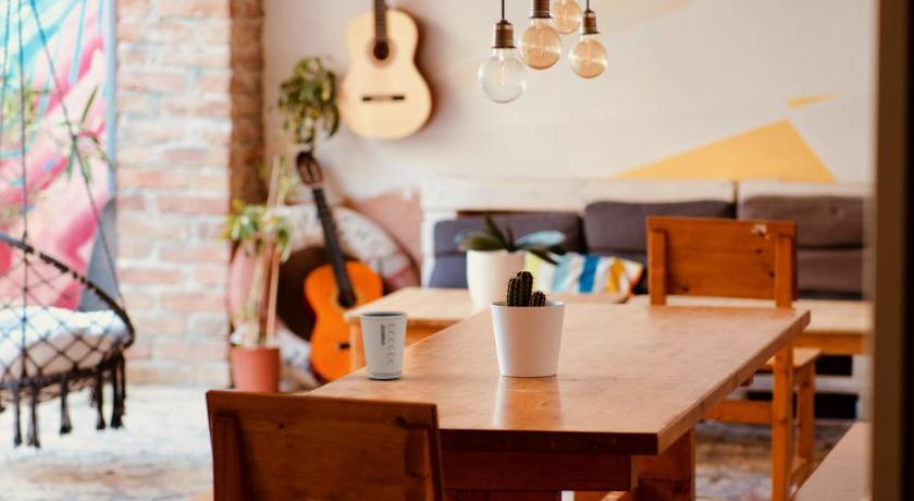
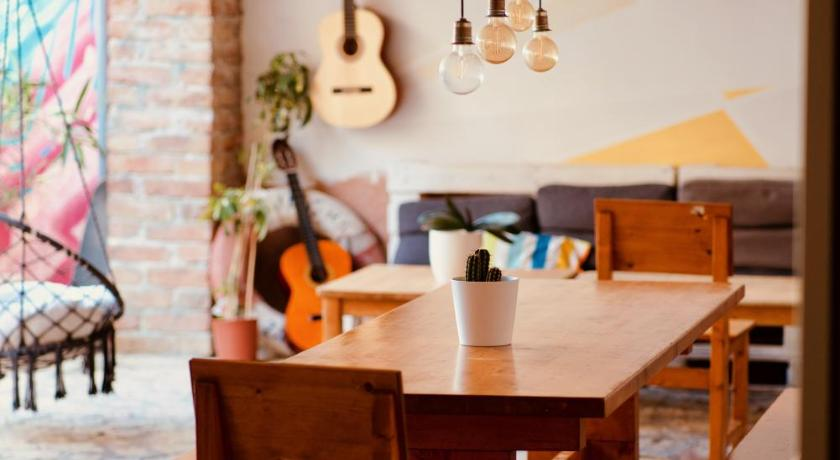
- dixie cup (384, 345)
